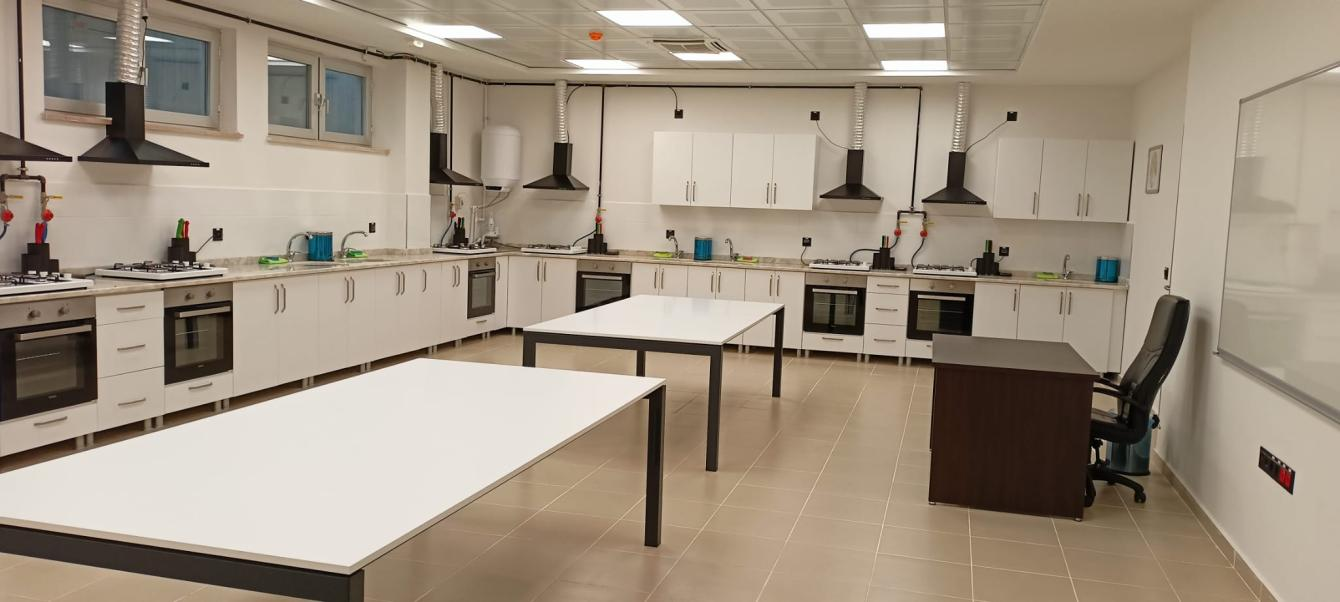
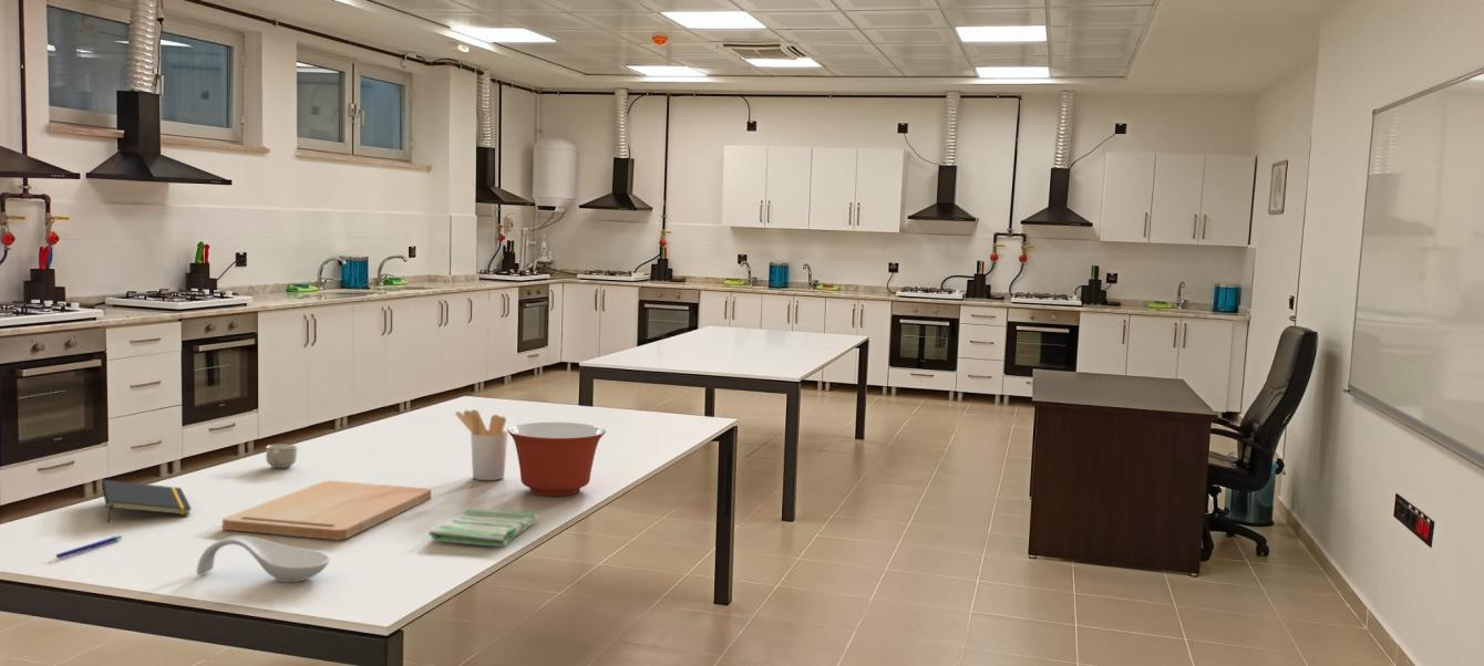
+ spoon rest (264, 558)
+ cutting board (333, 507)
+ cup (279, 457)
+ mixing bowl (556, 459)
+ pen (90, 545)
+ notepad (145, 497)
+ dish towel (484, 525)
+ utensil holder (482, 443)
